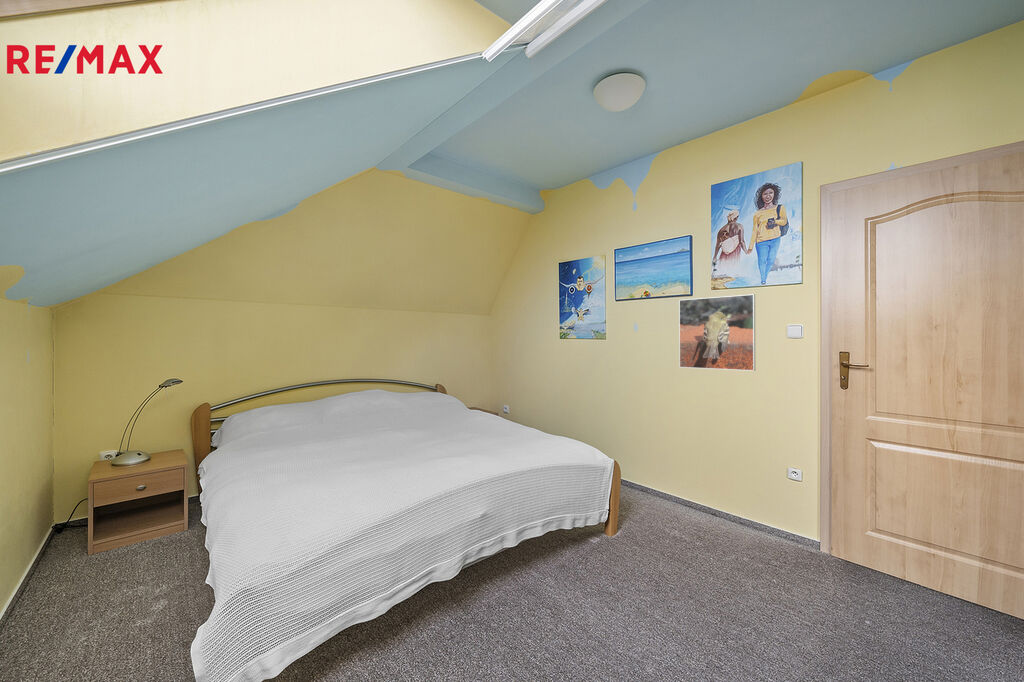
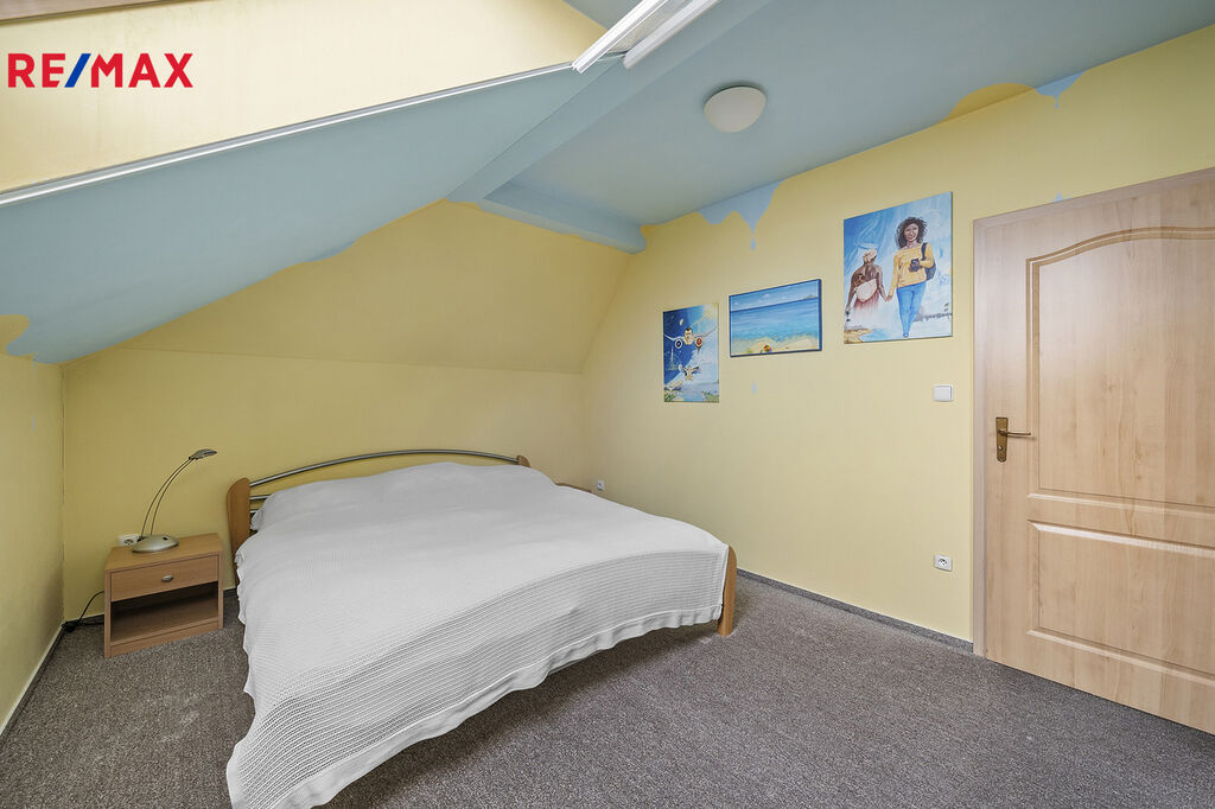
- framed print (715, 333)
